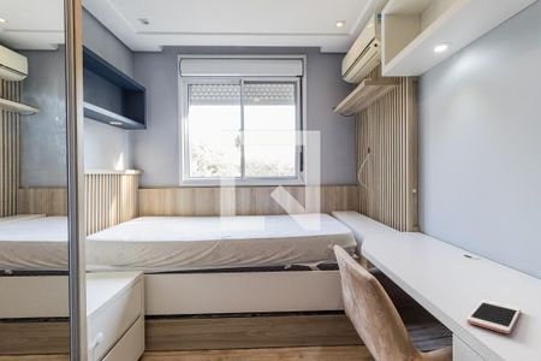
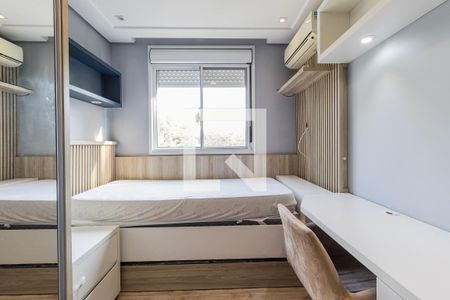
- cell phone (494, 314)
